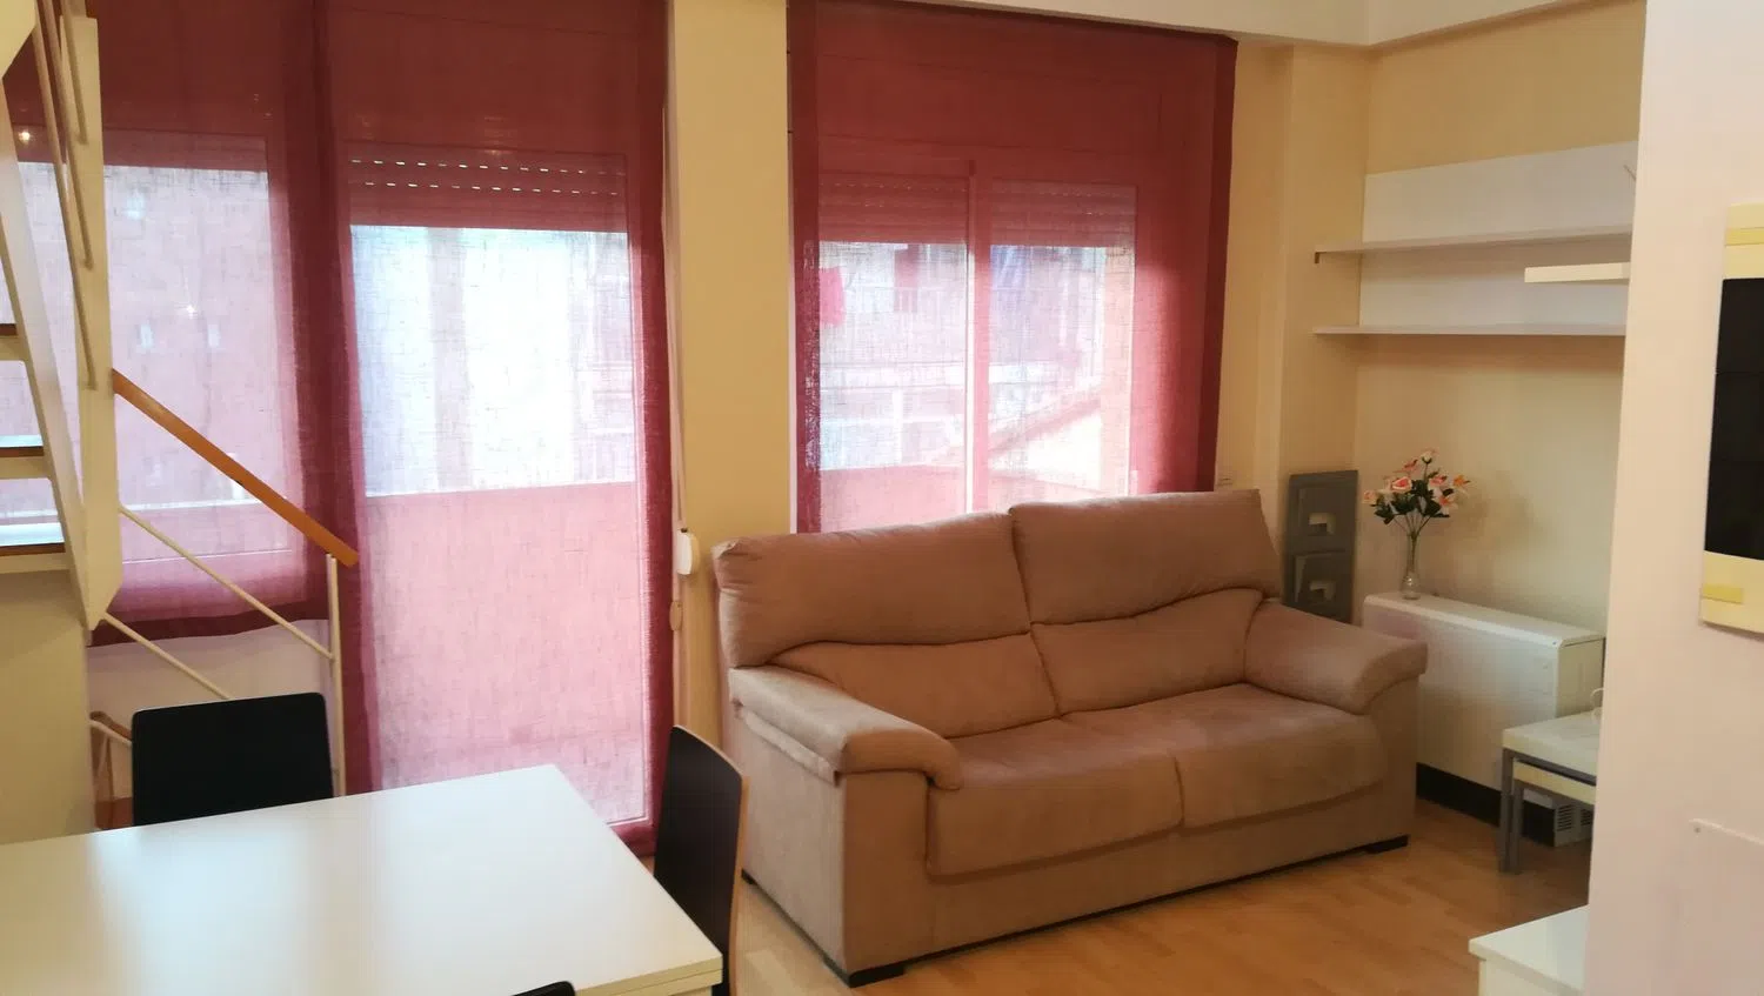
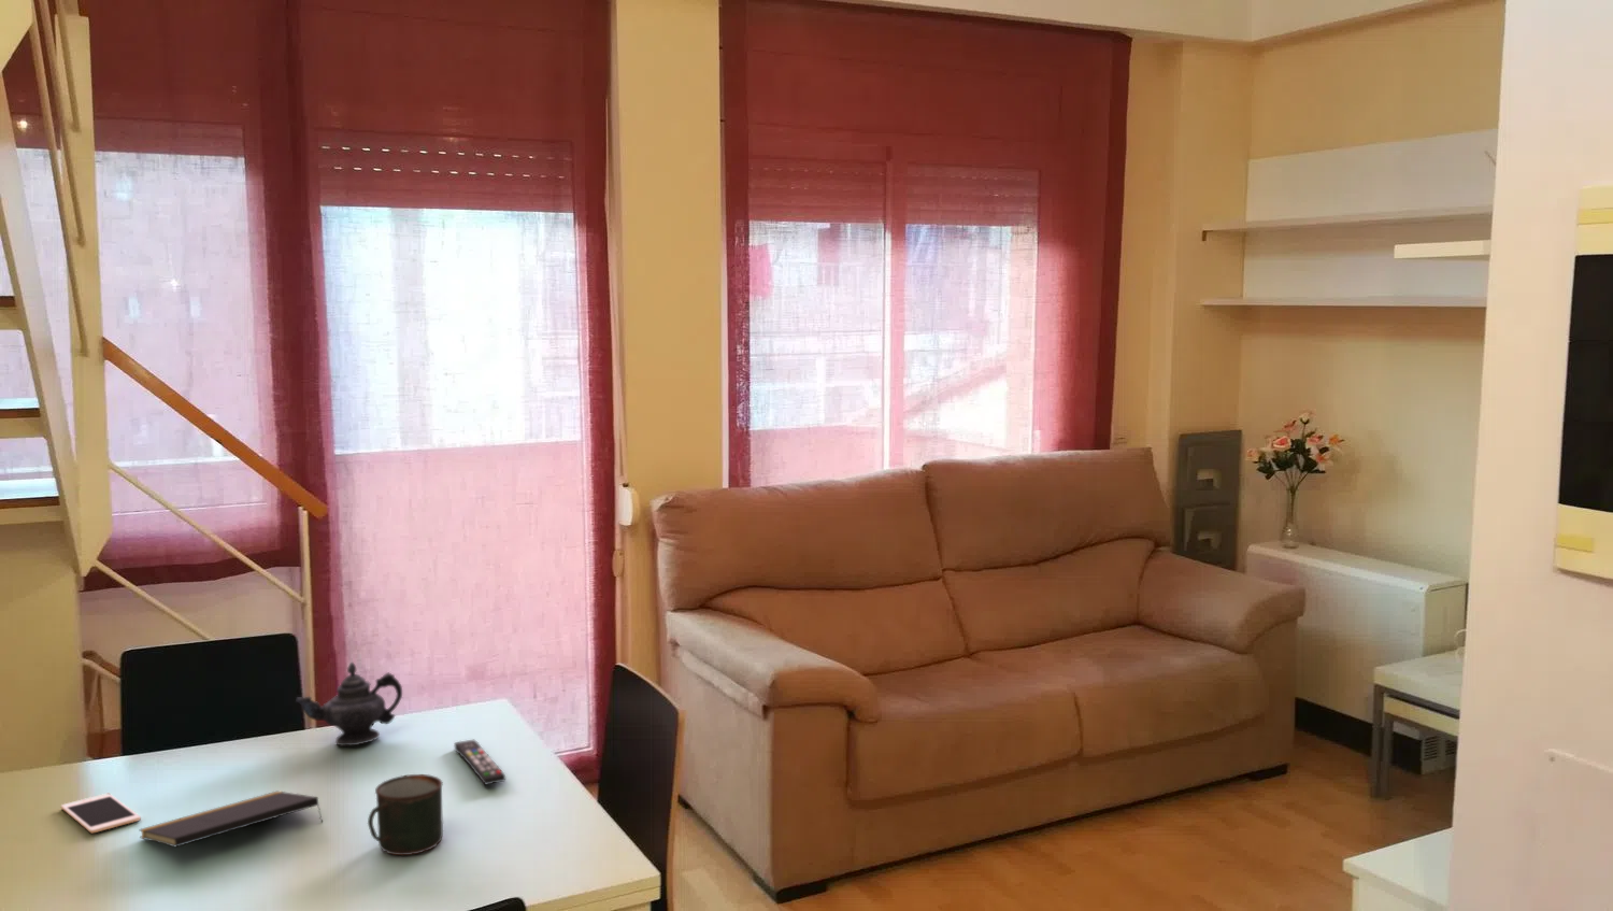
+ remote control (479, 760)
+ mug (402, 819)
+ cell phone (100, 812)
+ notepad (229, 817)
+ teapot (350, 703)
